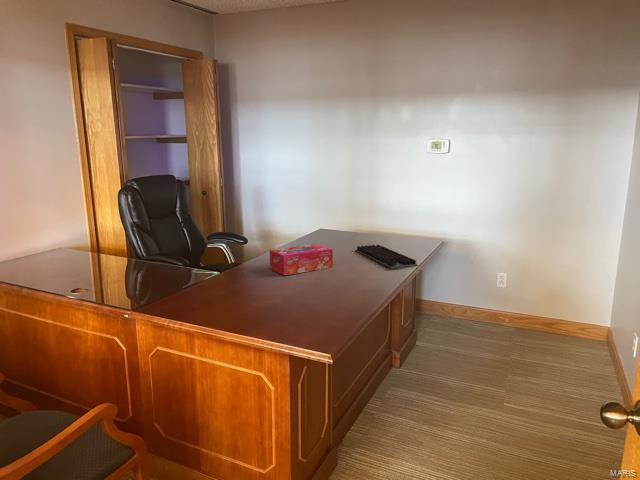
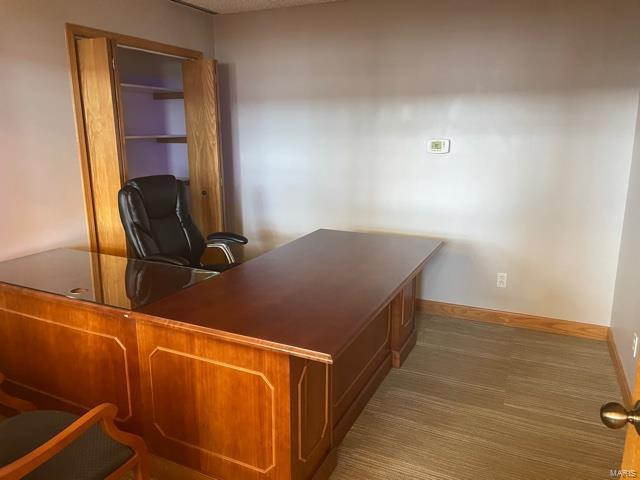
- computer keyboard (384, 255)
- tissue box (301, 258)
